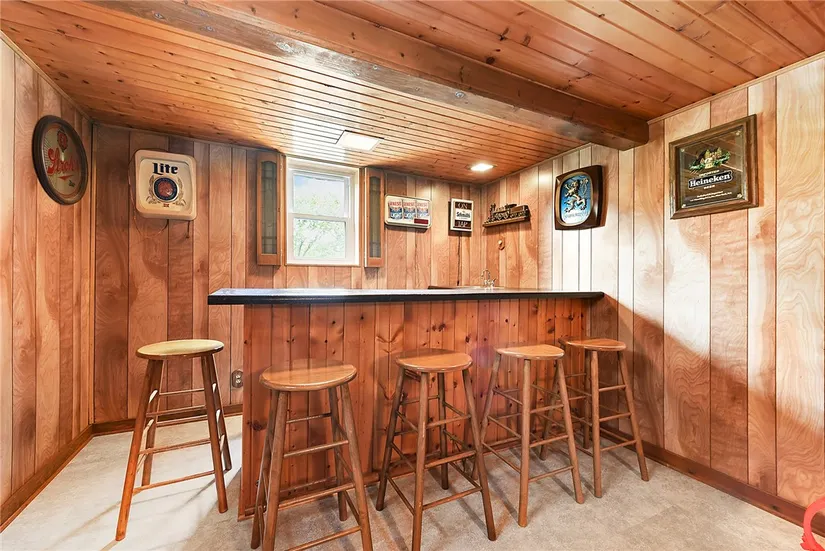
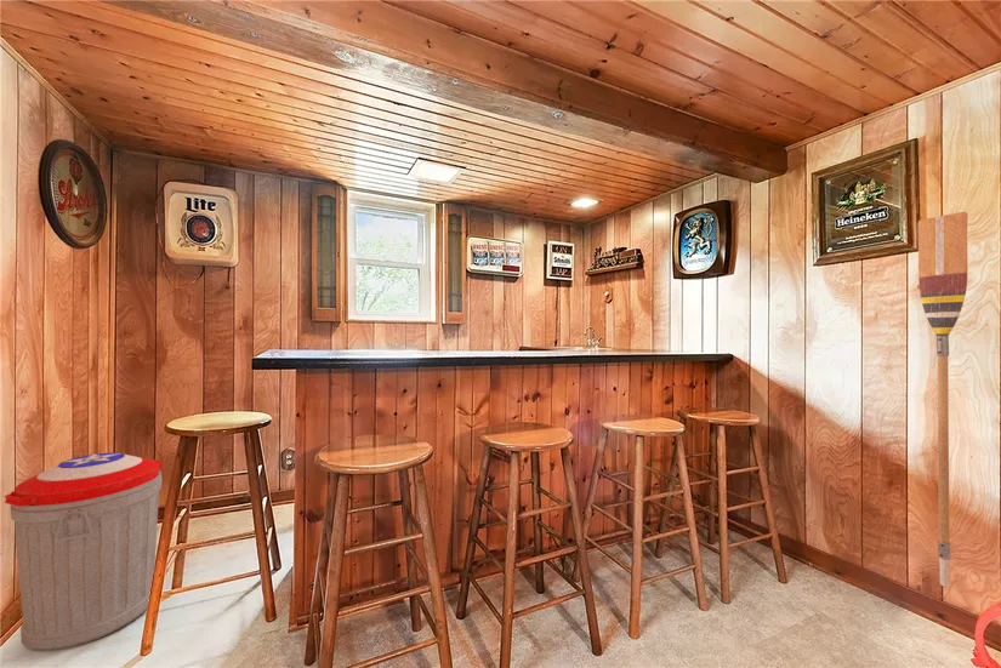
+ trash can (92, 537)
+ paddle (942, 400)
